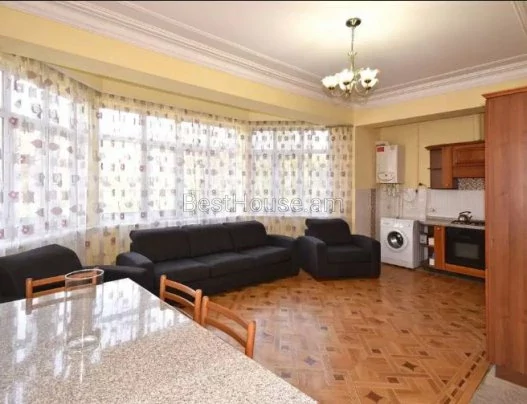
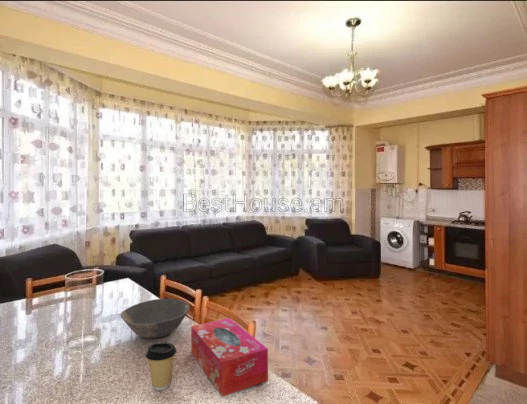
+ coffee cup (161, 365)
+ tissue box (226, 351)
+ bowl (156, 320)
